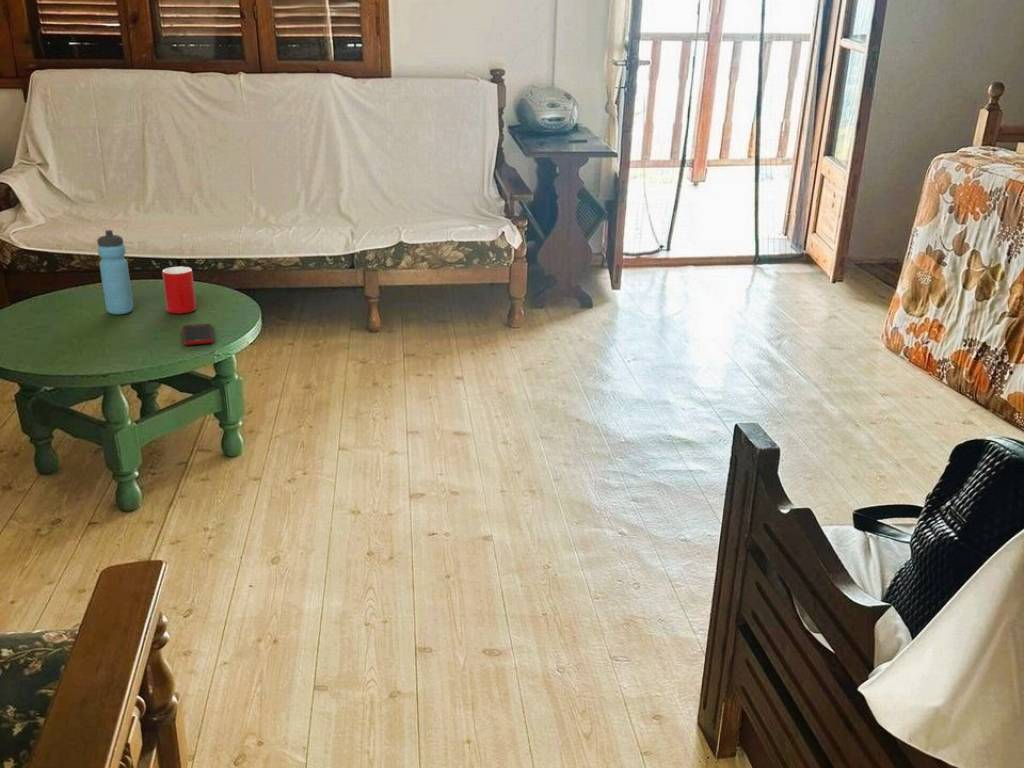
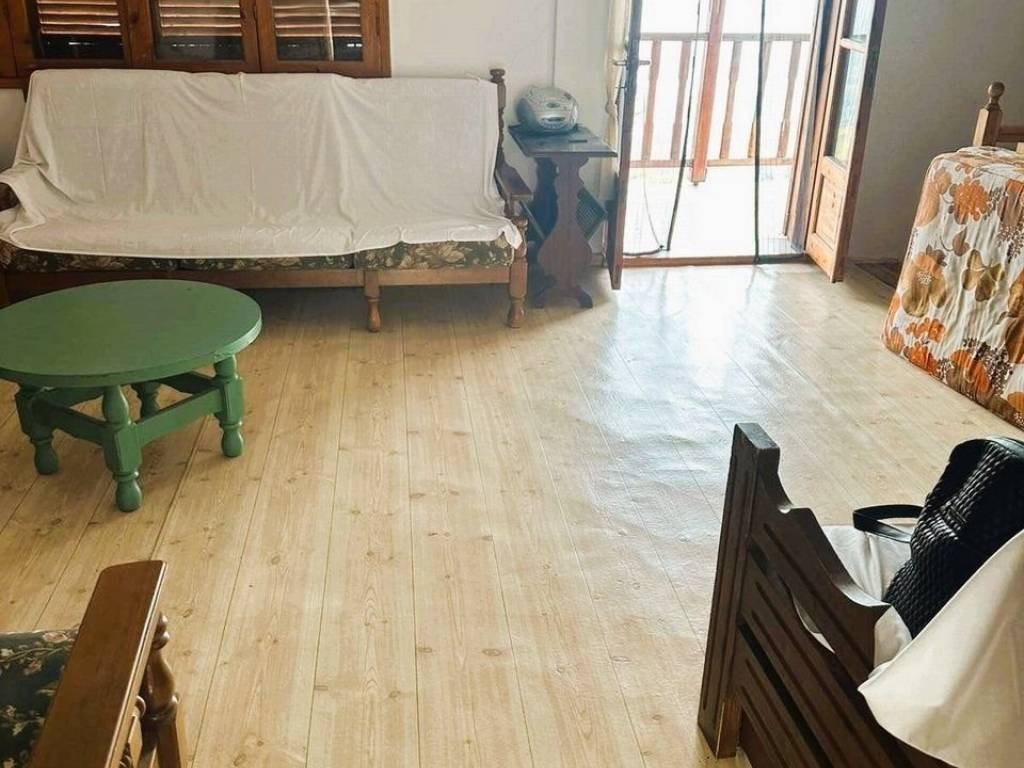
- water bottle (114, 271)
- cell phone (198, 334)
- cup (181, 288)
